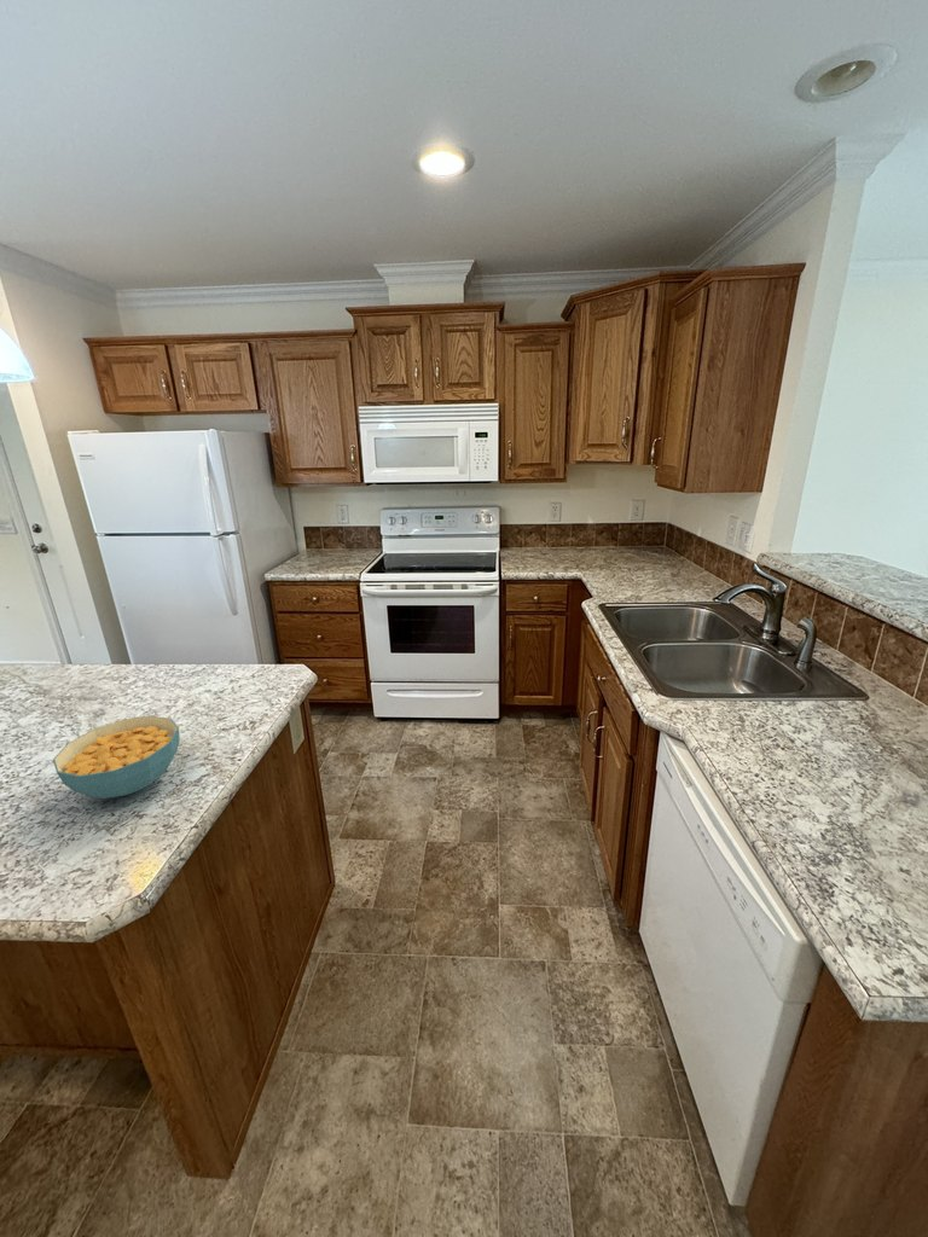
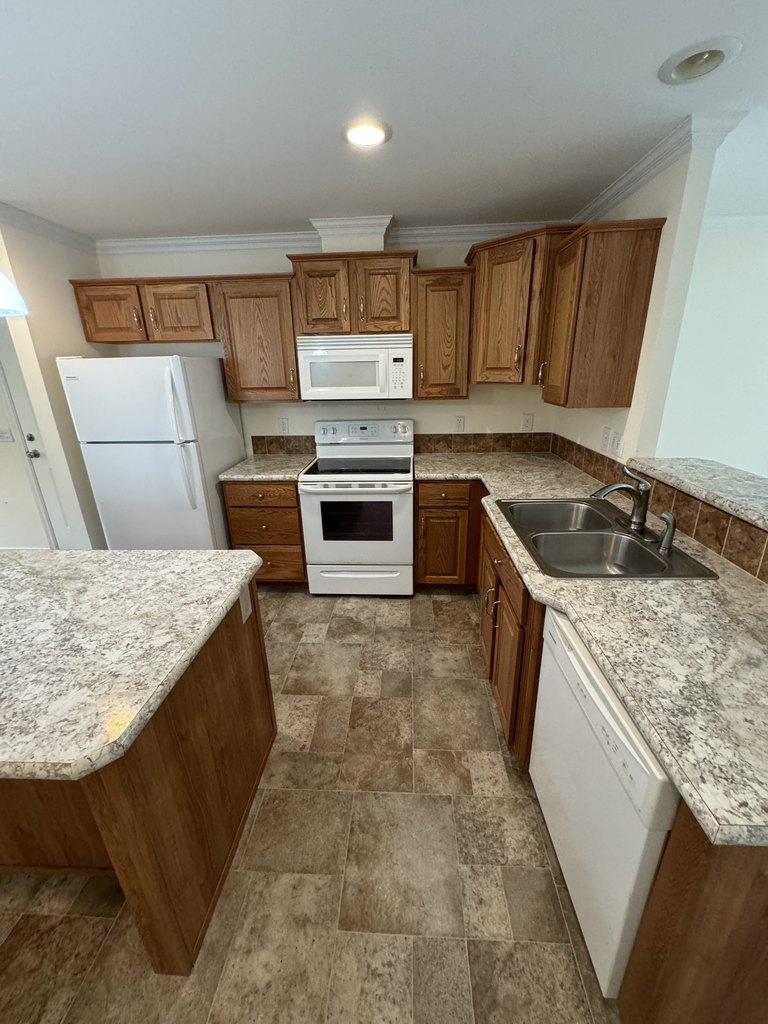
- cereal bowl (124, 763)
